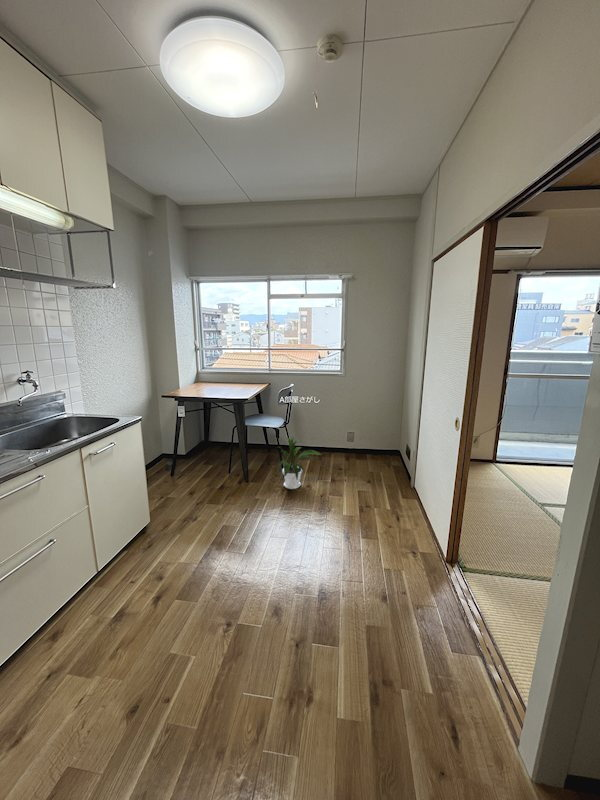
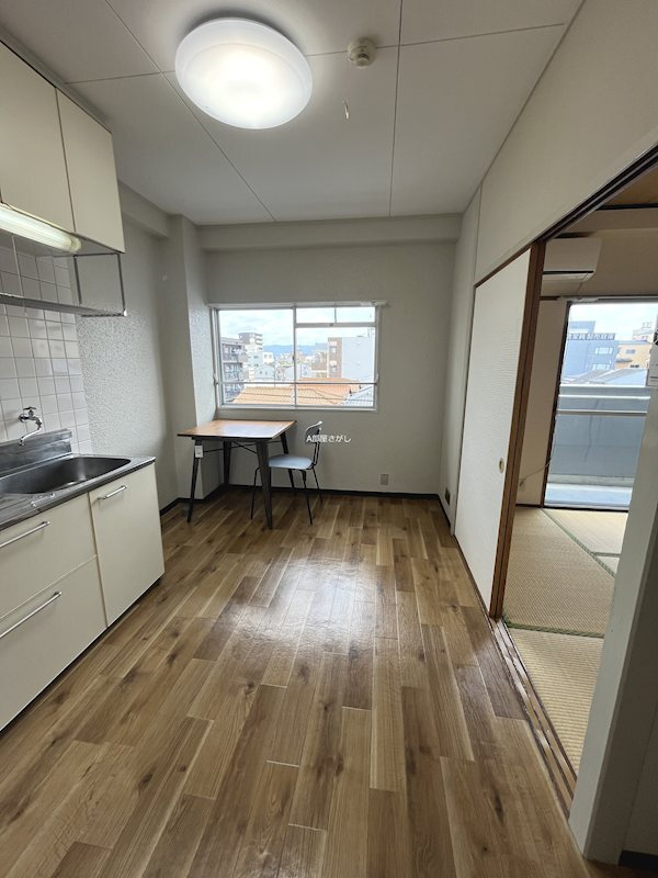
- house plant (293, 461)
